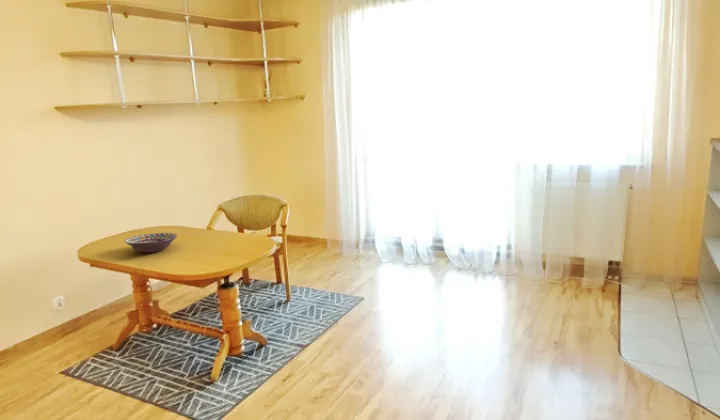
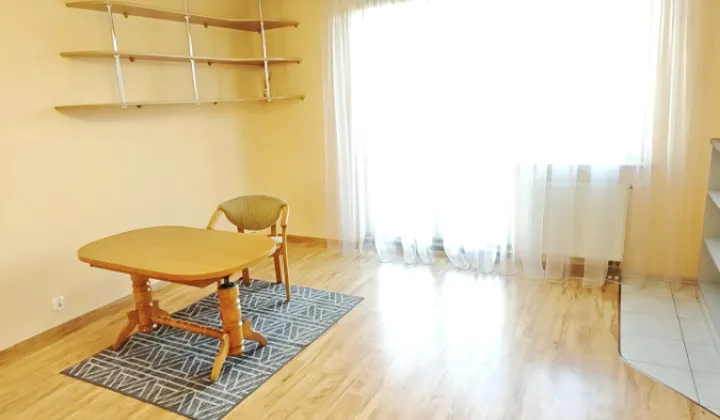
- decorative bowl (151, 243)
